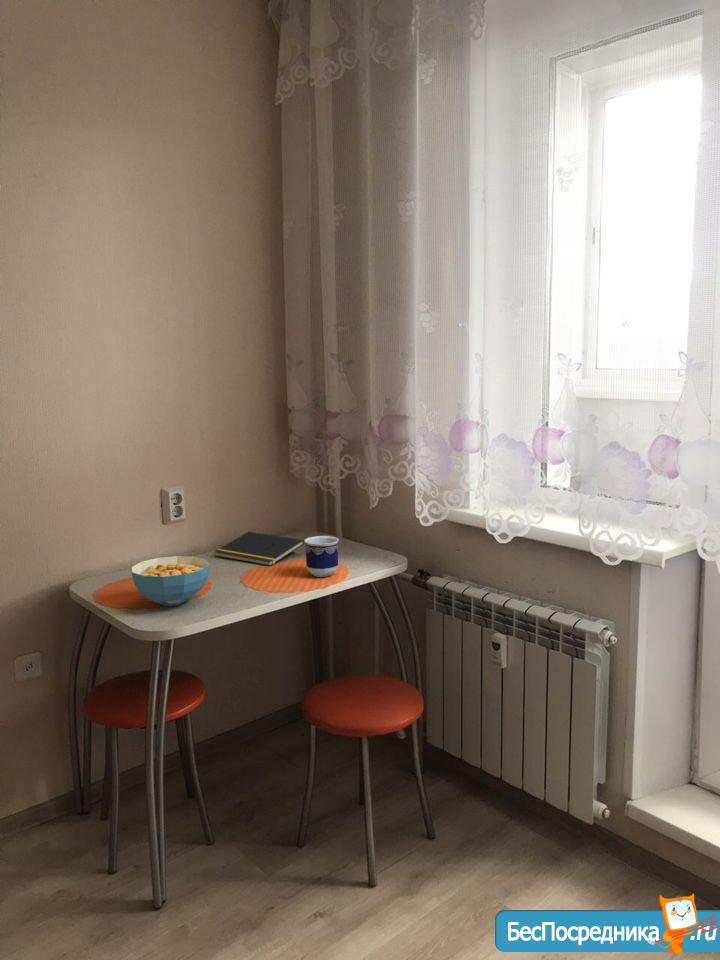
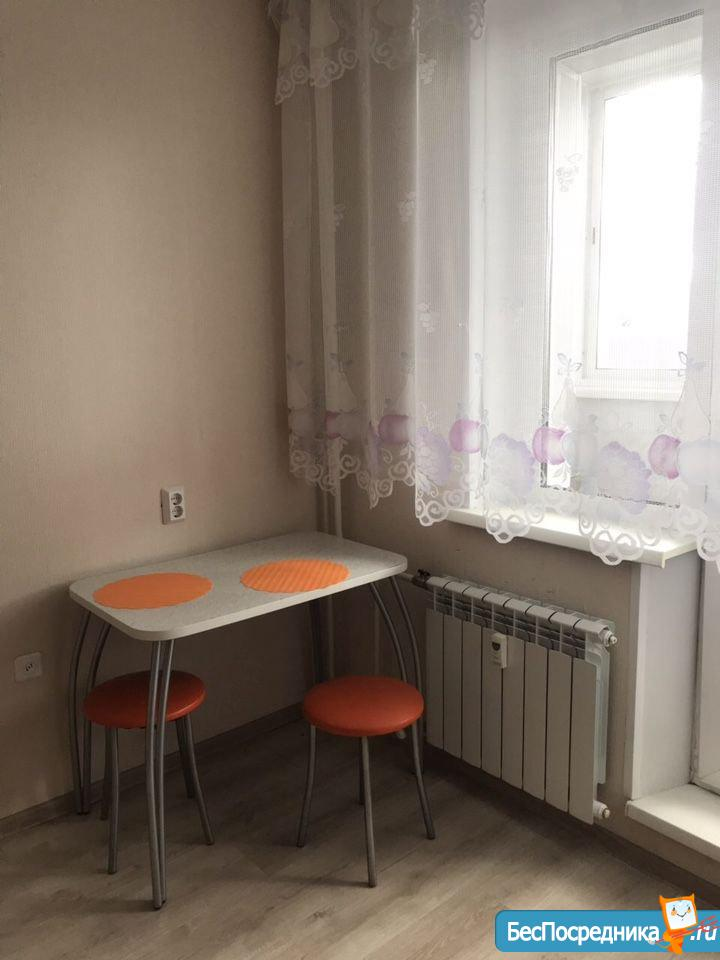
- notepad (259, 547)
- cup (325, 555)
- cereal bowl (171, 584)
